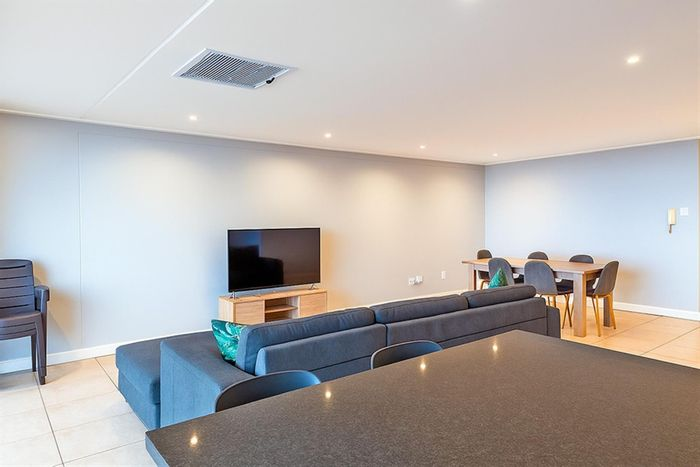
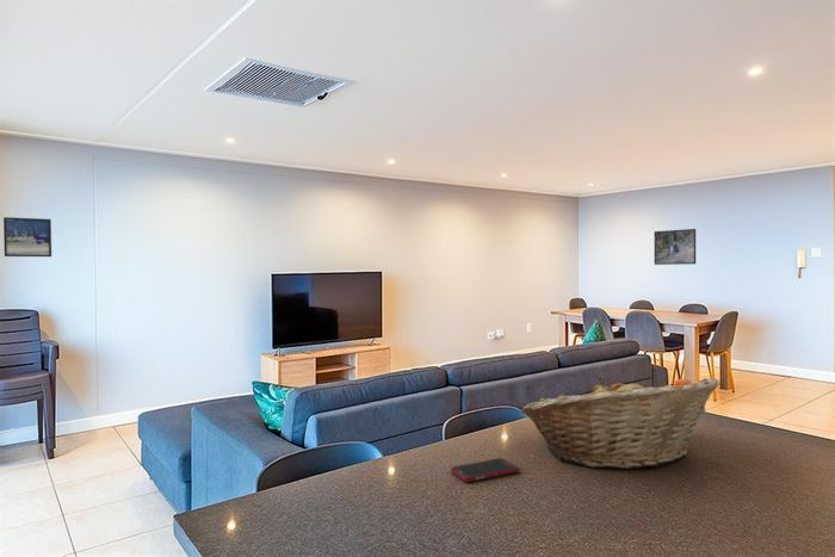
+ cell phone (484, 469)
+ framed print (674, 247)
+ fruit basket (619, 411)
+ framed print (27, 237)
